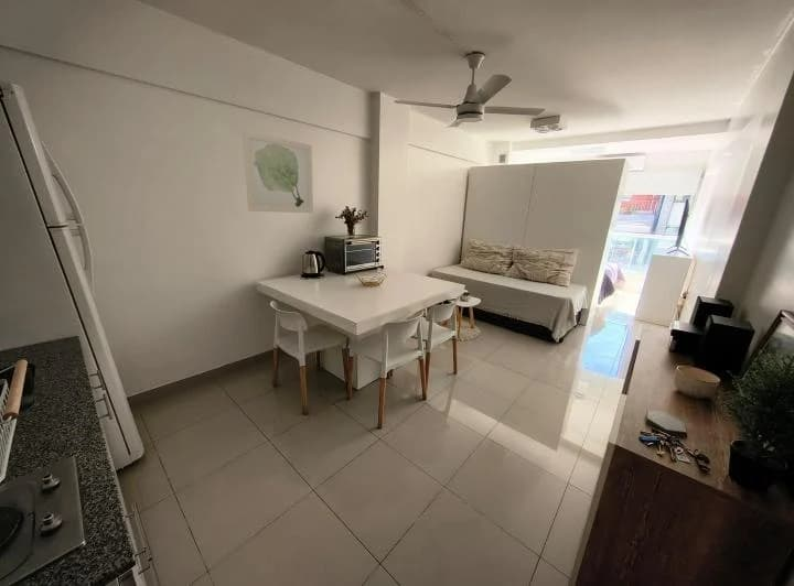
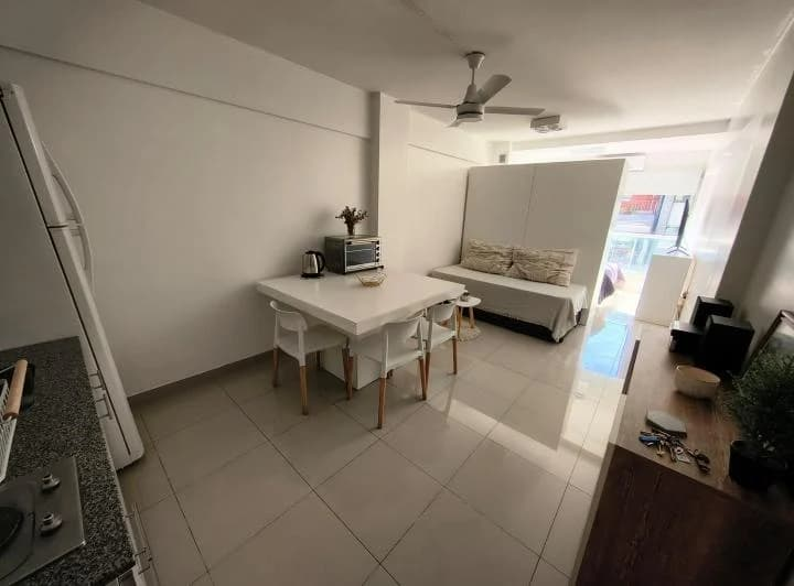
- wall art (281, 176)
